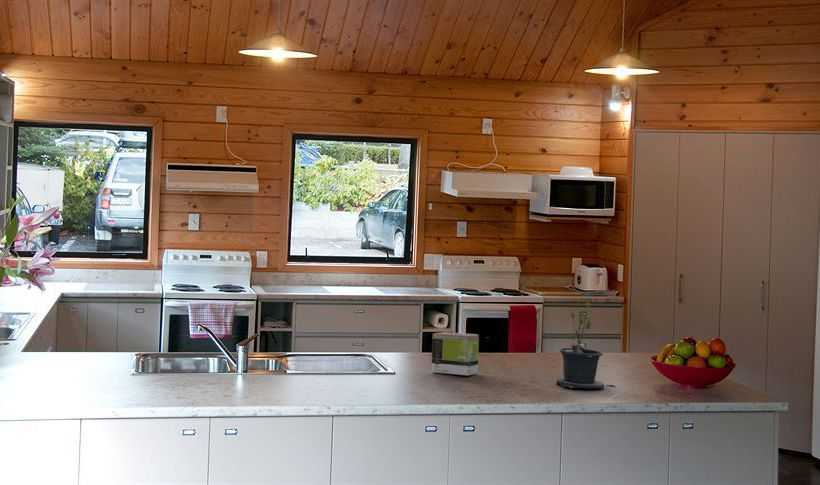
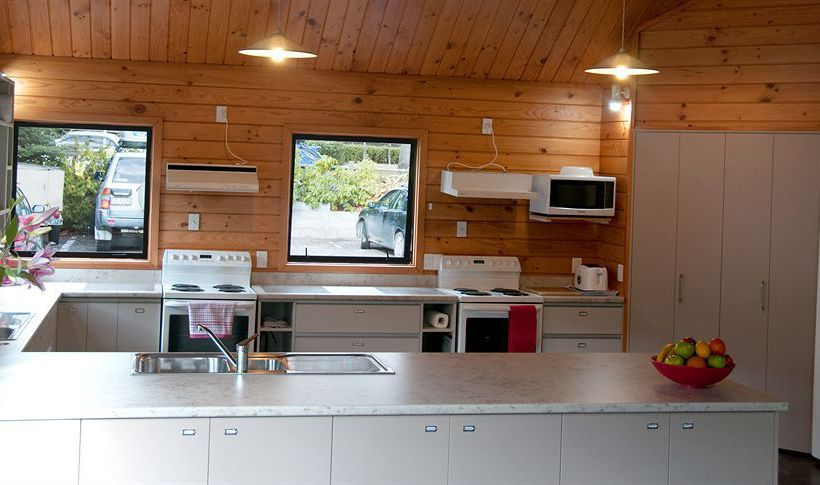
- tea box (455, 353)
- potted plant (583, 344)
